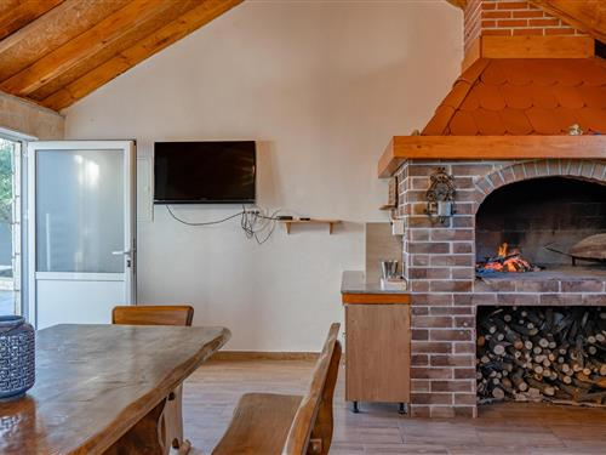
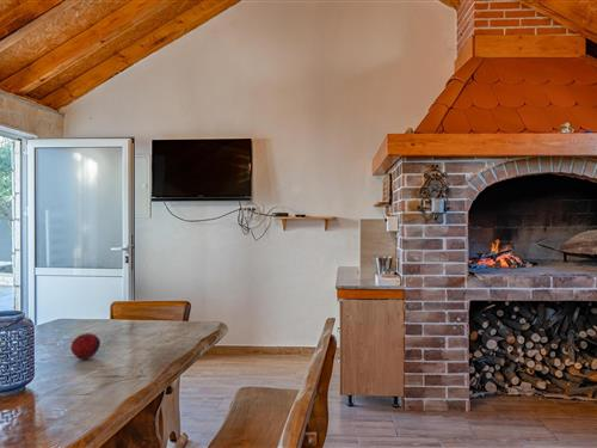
+ fruit (85, 345)
